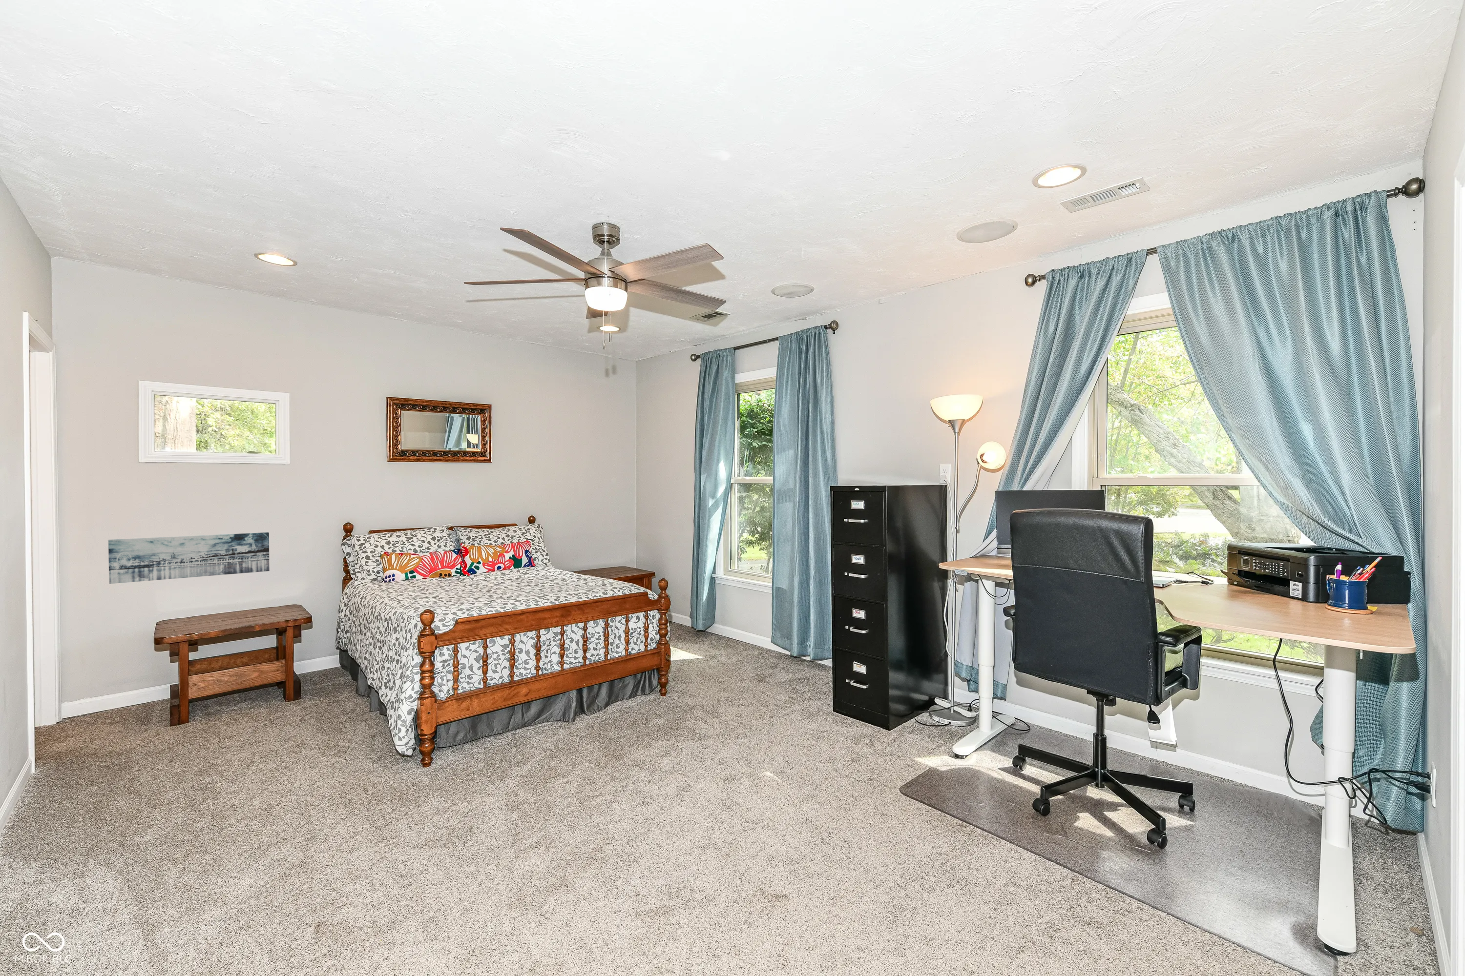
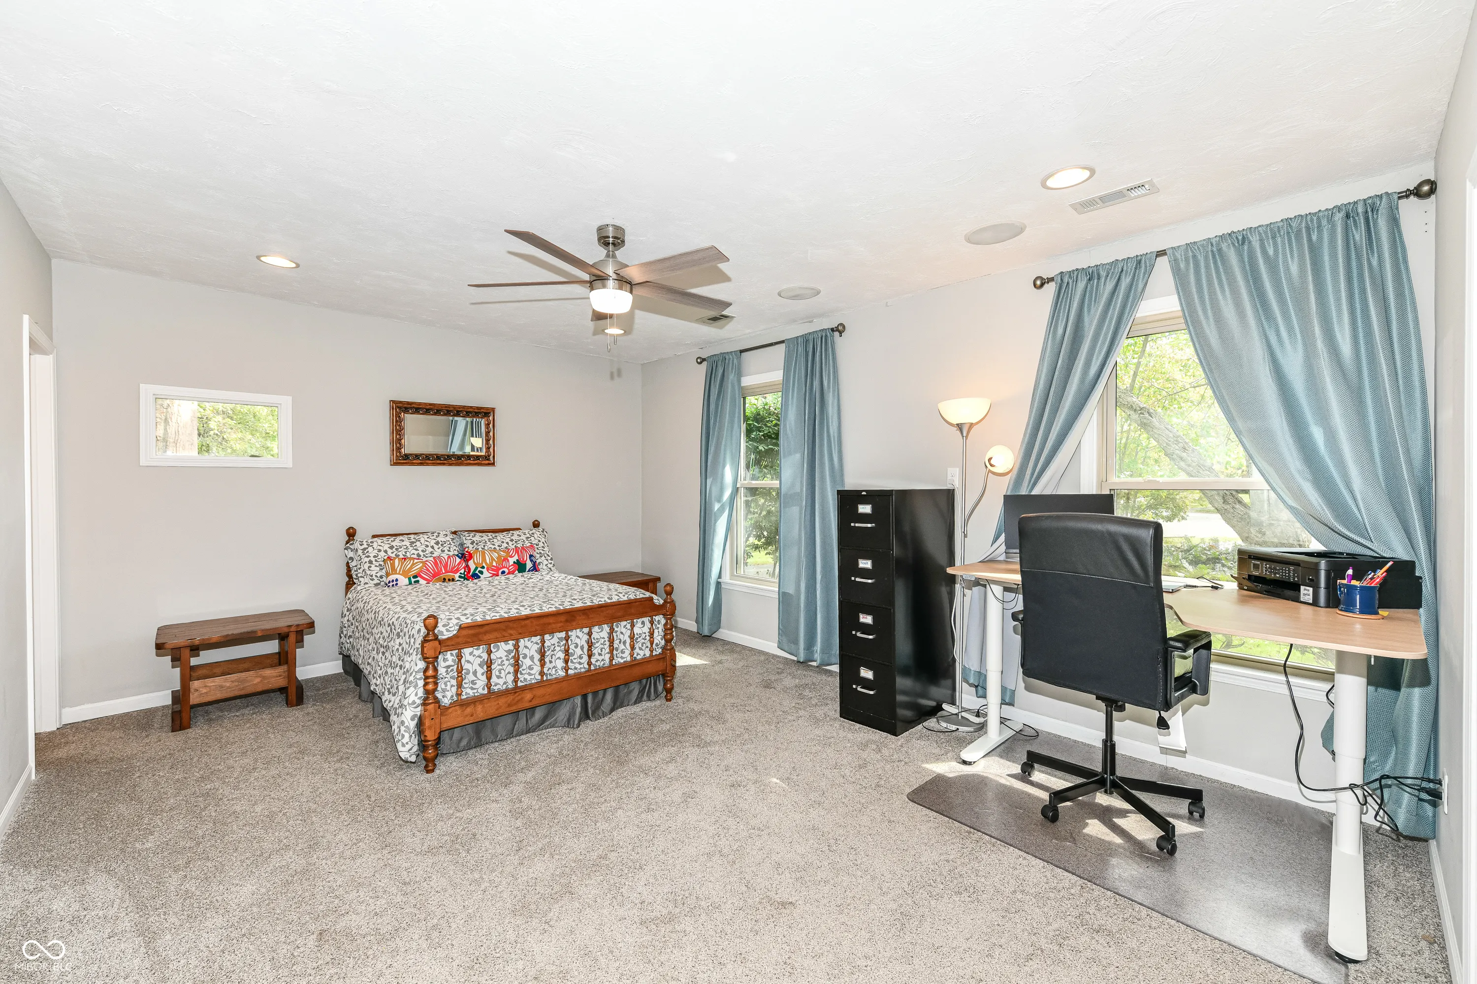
- wall art (194, 557)
